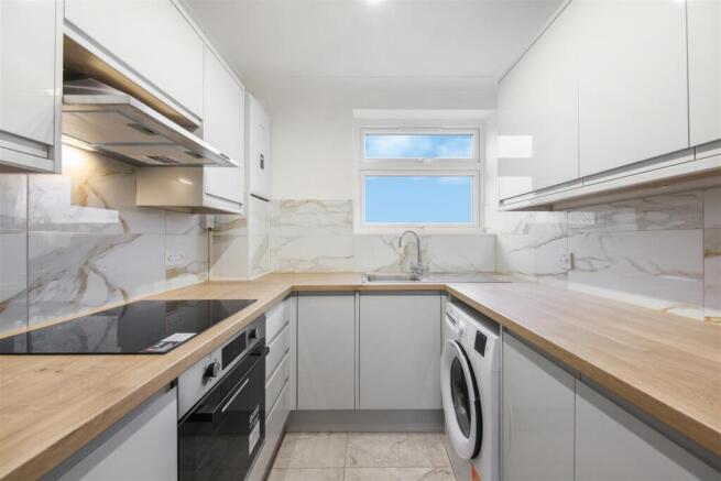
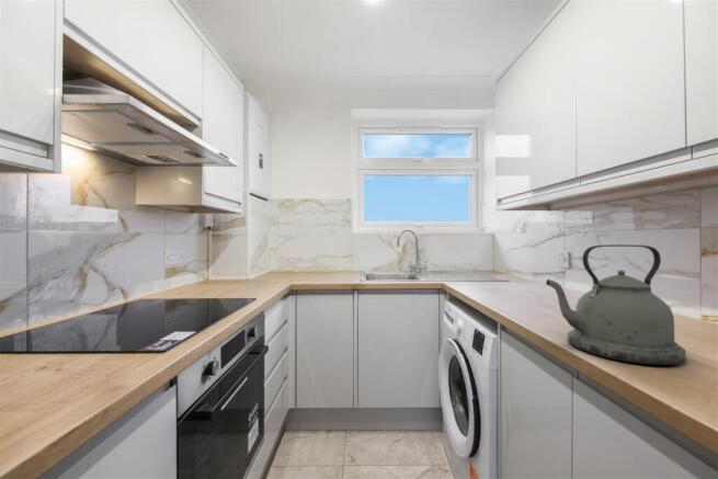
+ kettle (617, 297)
